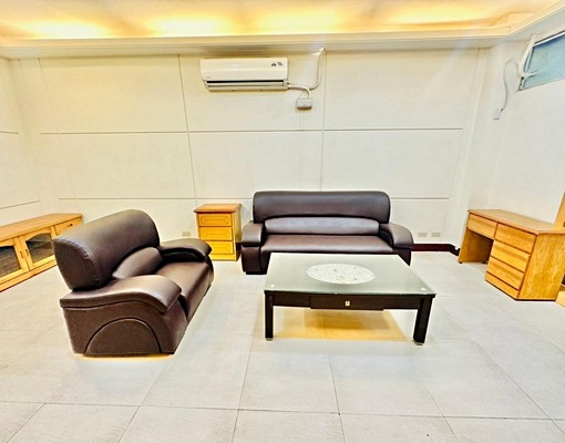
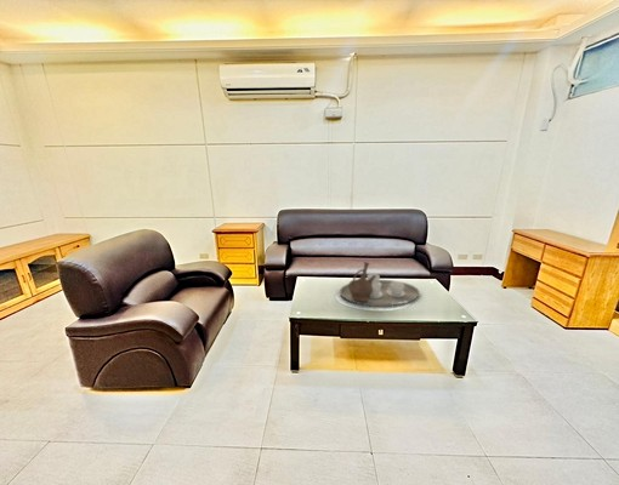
+ tea set (379, 276)
